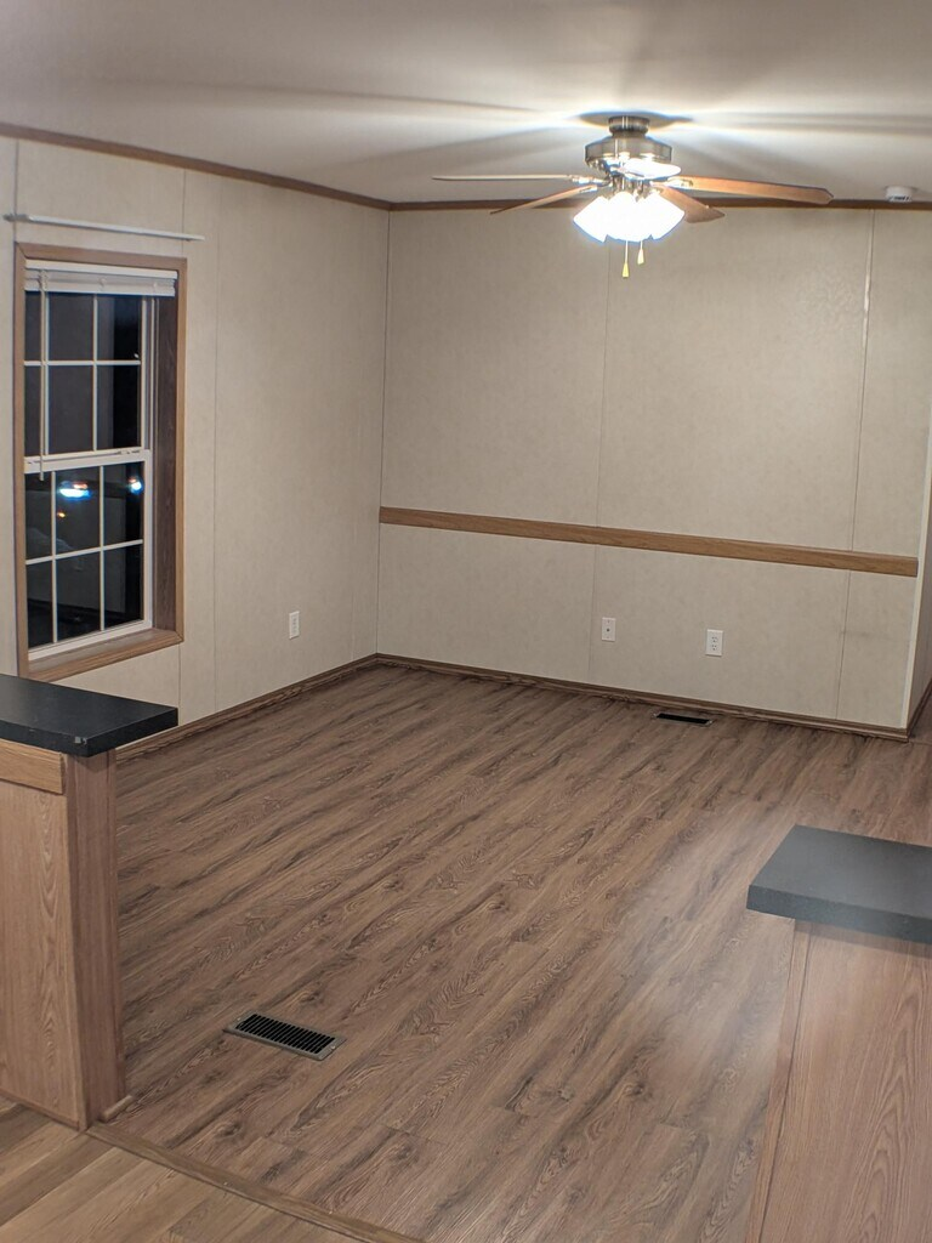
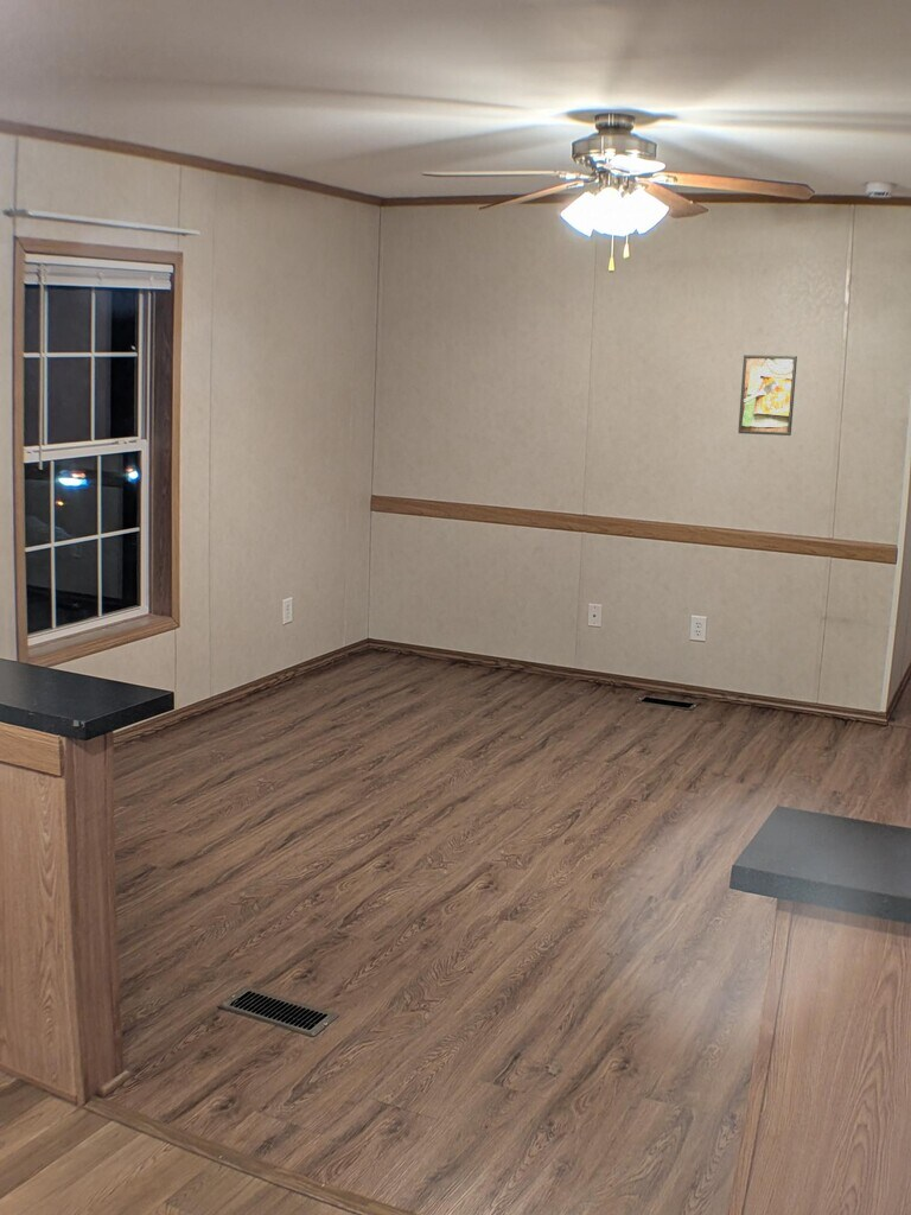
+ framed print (766, 395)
